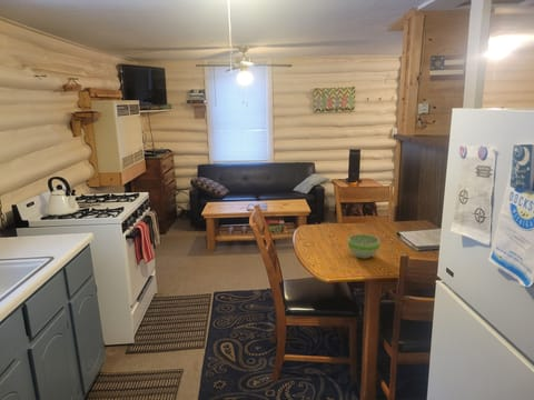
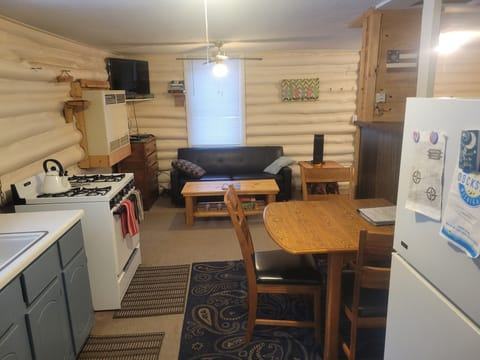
- bowl (363, 247)
